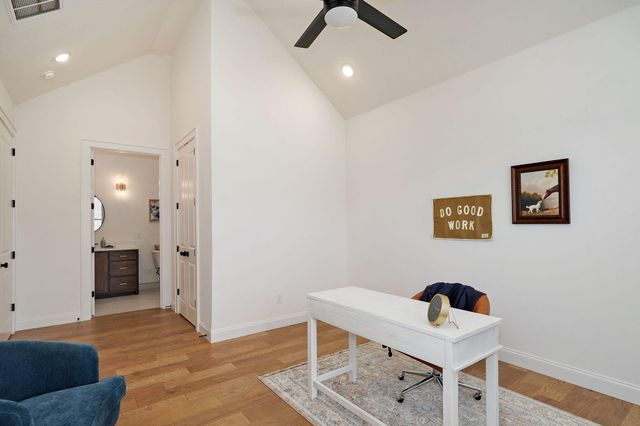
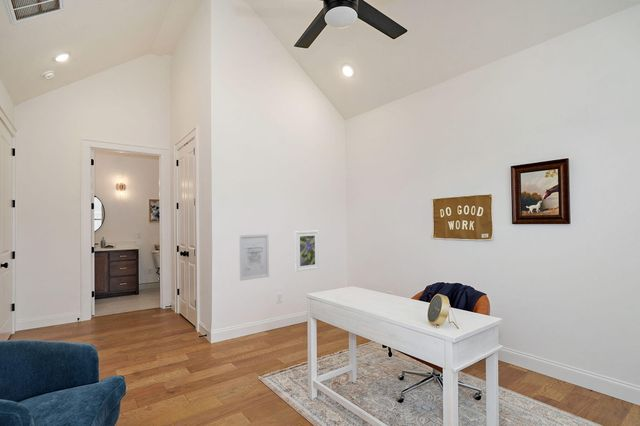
+ wall art (254, 256)
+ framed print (307, 250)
